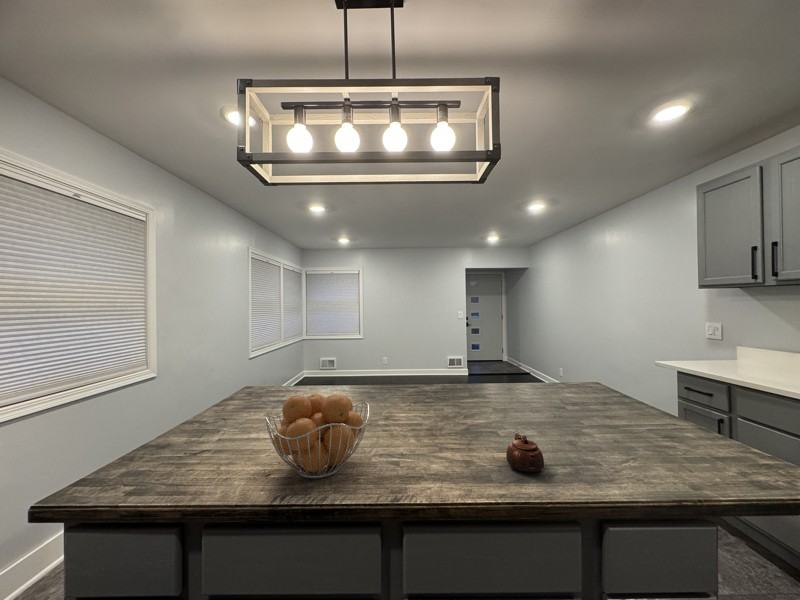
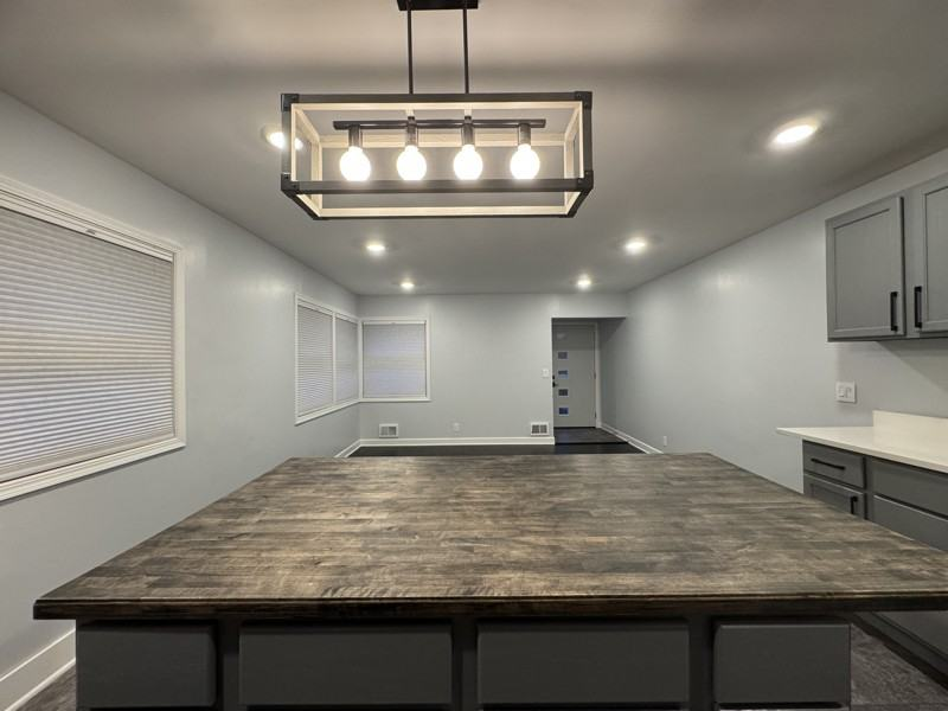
- teapot (524, 450)
- fruit basket (319, 431)
